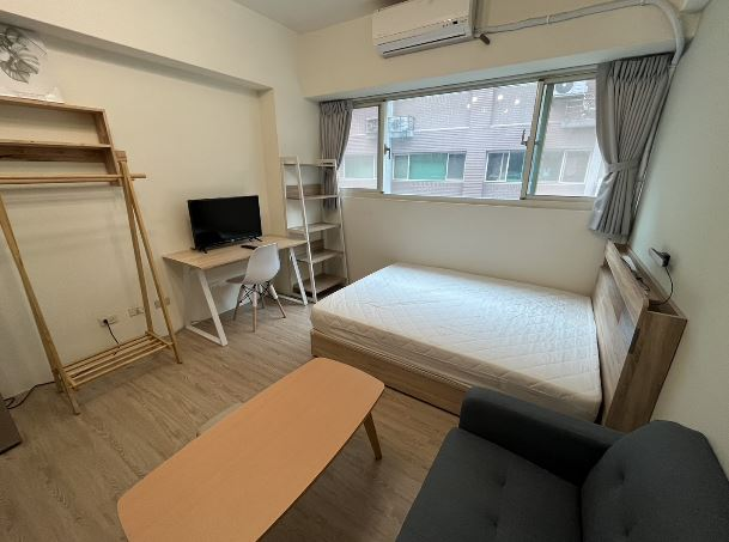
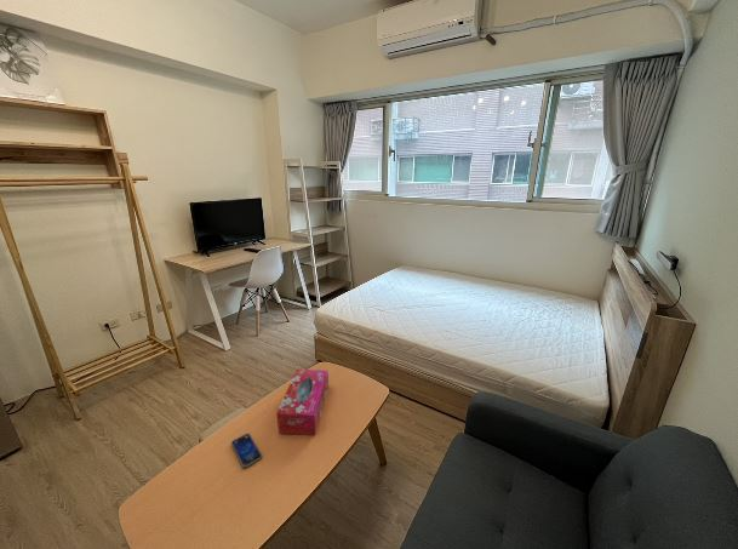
+ tissue box (304, 399)
+ smartphone (246, 450)
